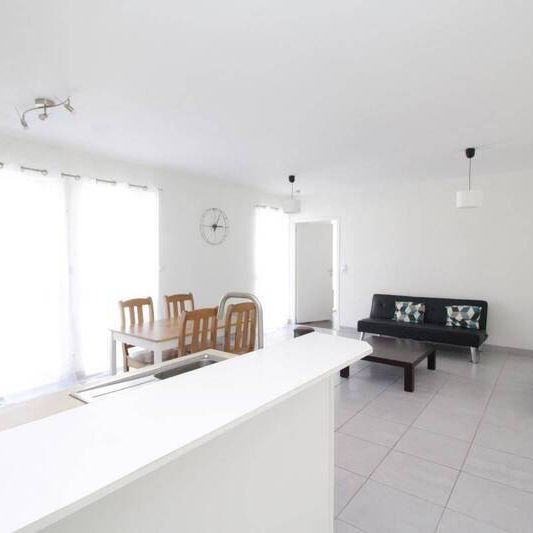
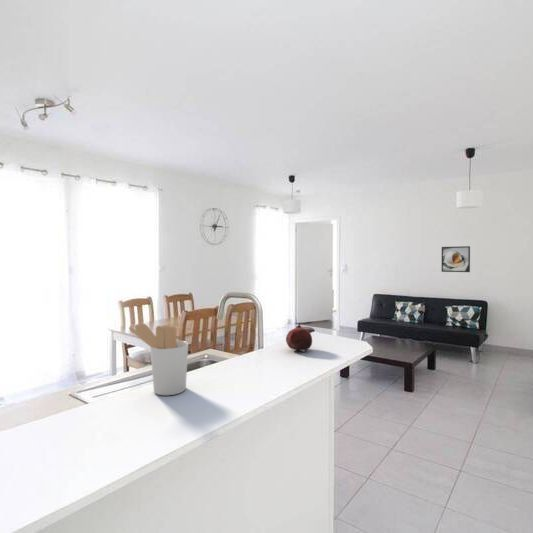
+ utensil holder (159, 355)
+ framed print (455, 259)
+ fruit (299, 336)
